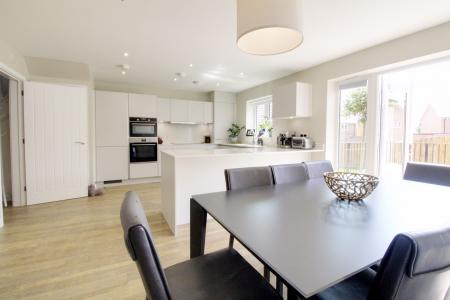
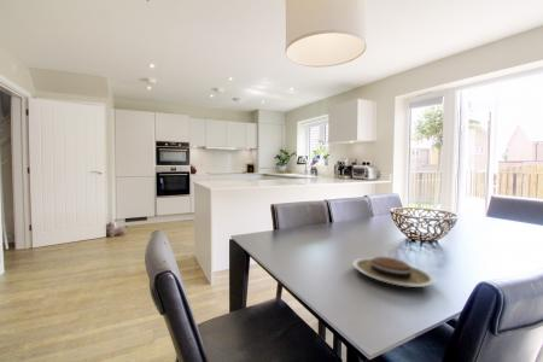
+ plate (390, 268)
